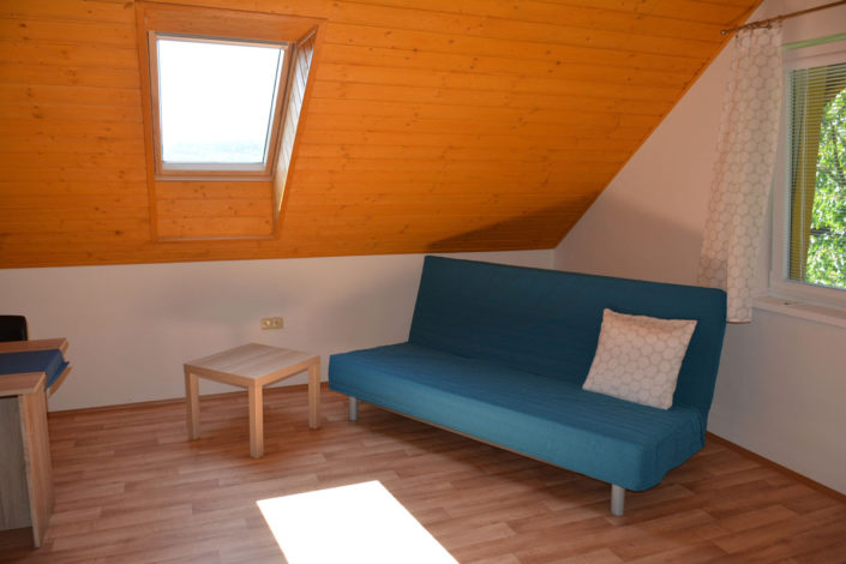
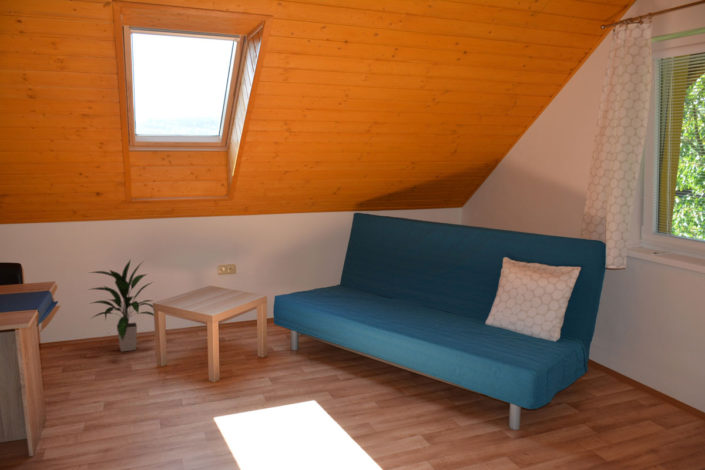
+ indoor plant (122, 304)
